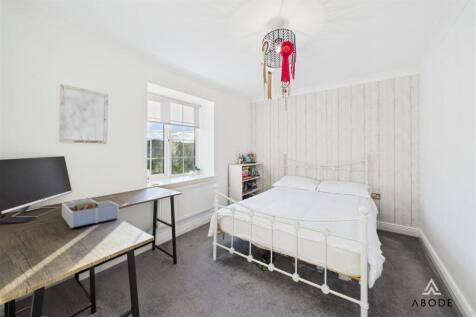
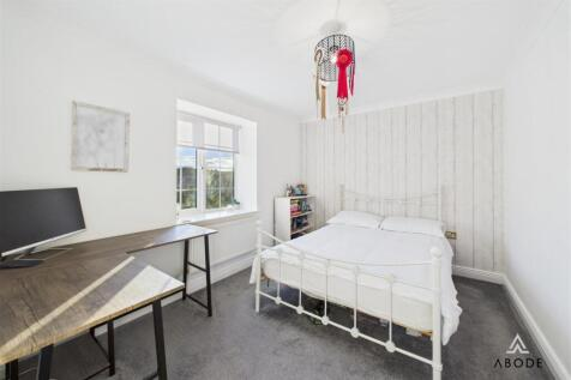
- desk organizer (88, 209)
